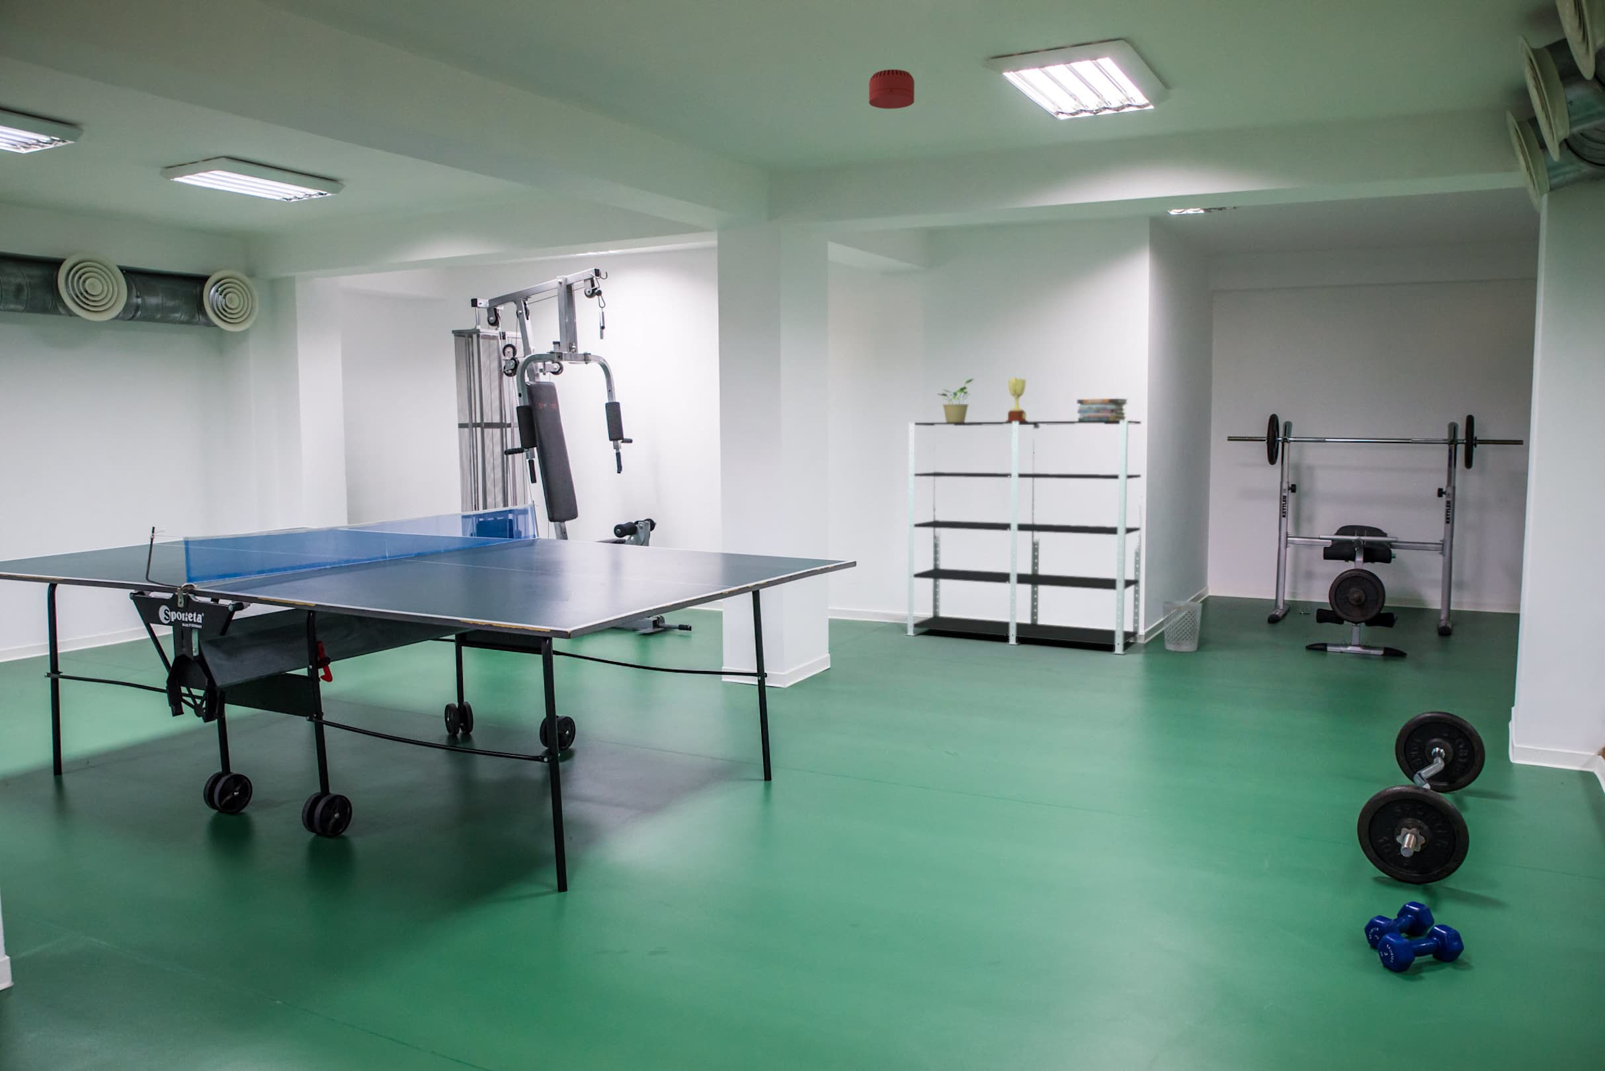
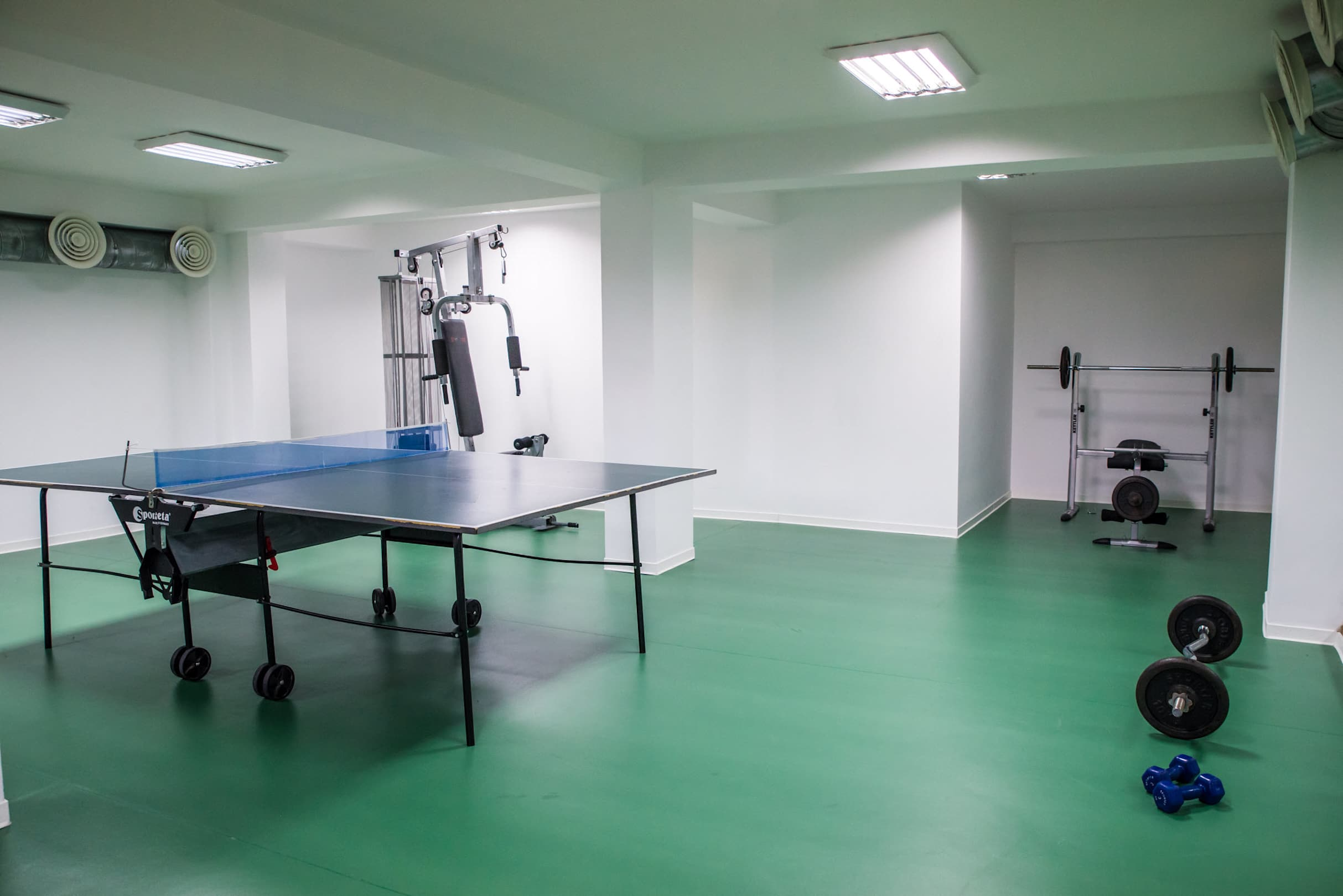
- wastebasket (1181, 626)
- potted plant (954, 400)
- smoke detector (892, 88)
- book stack (1102, 410)
- trophy (1017, 399)
- shelving unit (1022, 531)
